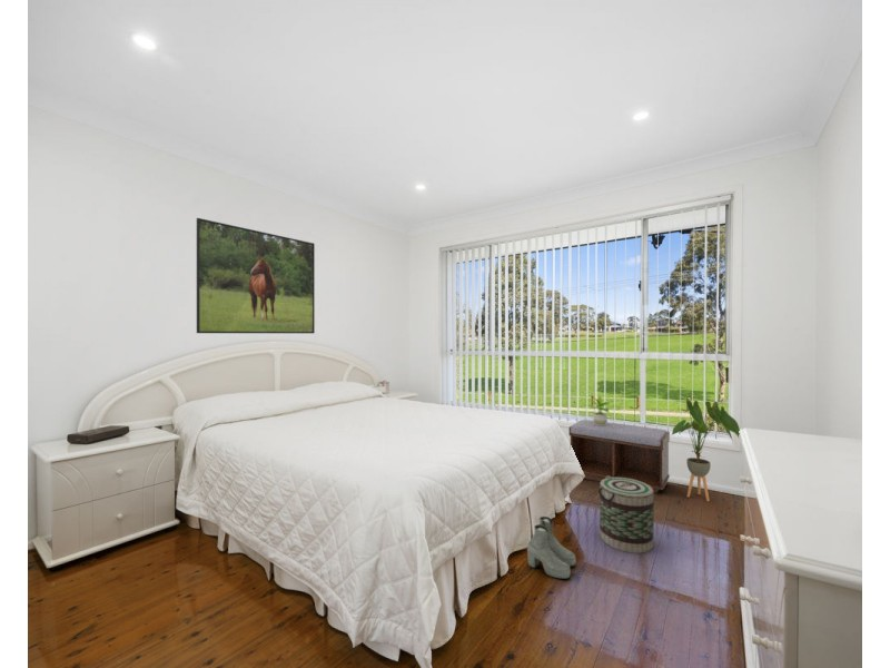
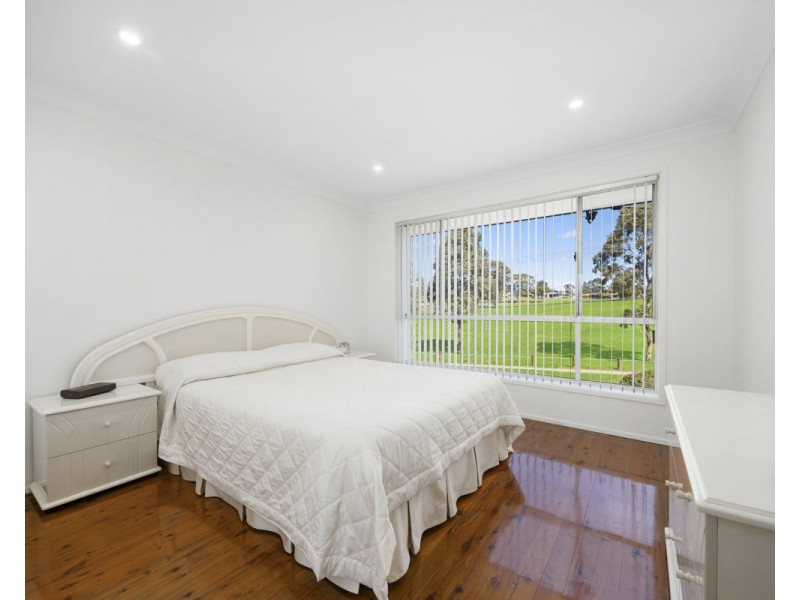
- potted plant (600, 410)
- basket (624, 510)
- bench (617, 452)
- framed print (263, 283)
- boots (551, 544)
- house plant (701, 448)
